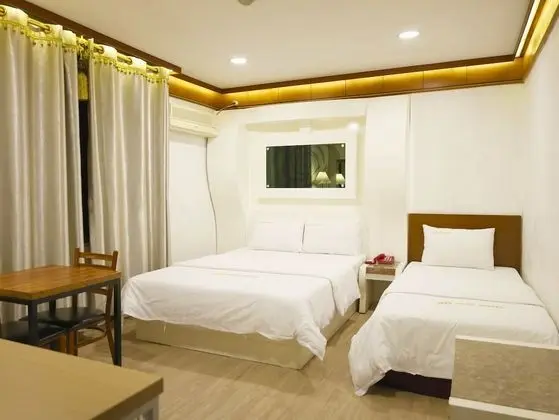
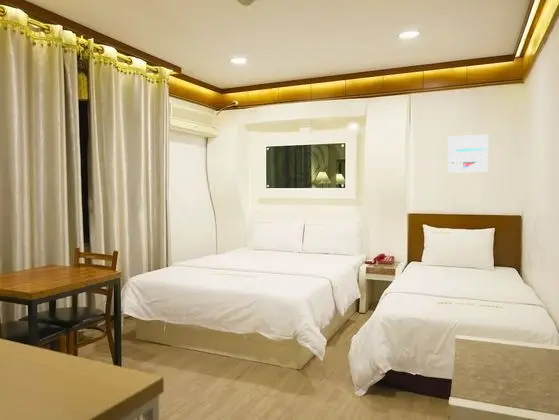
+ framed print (467, 153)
